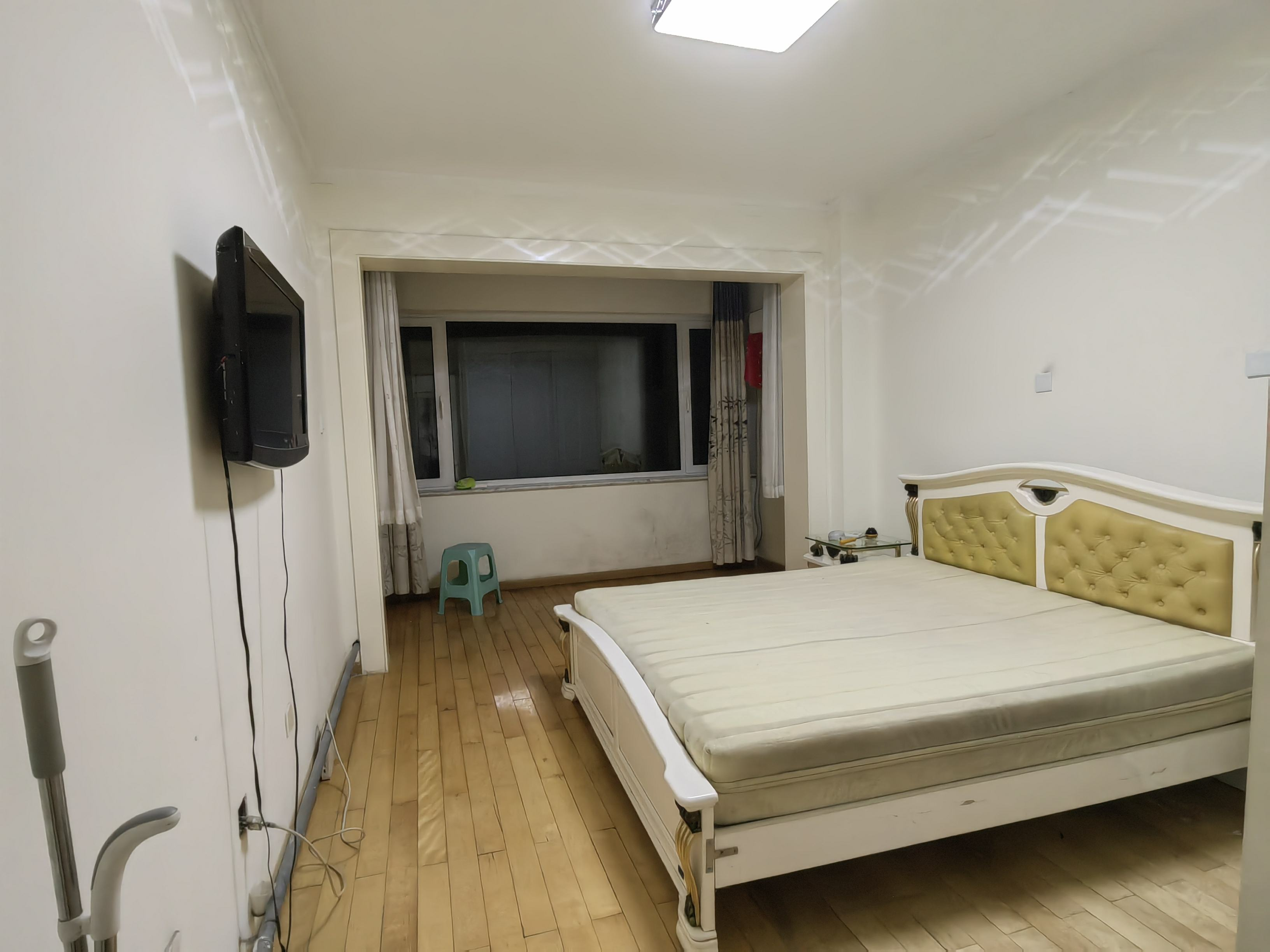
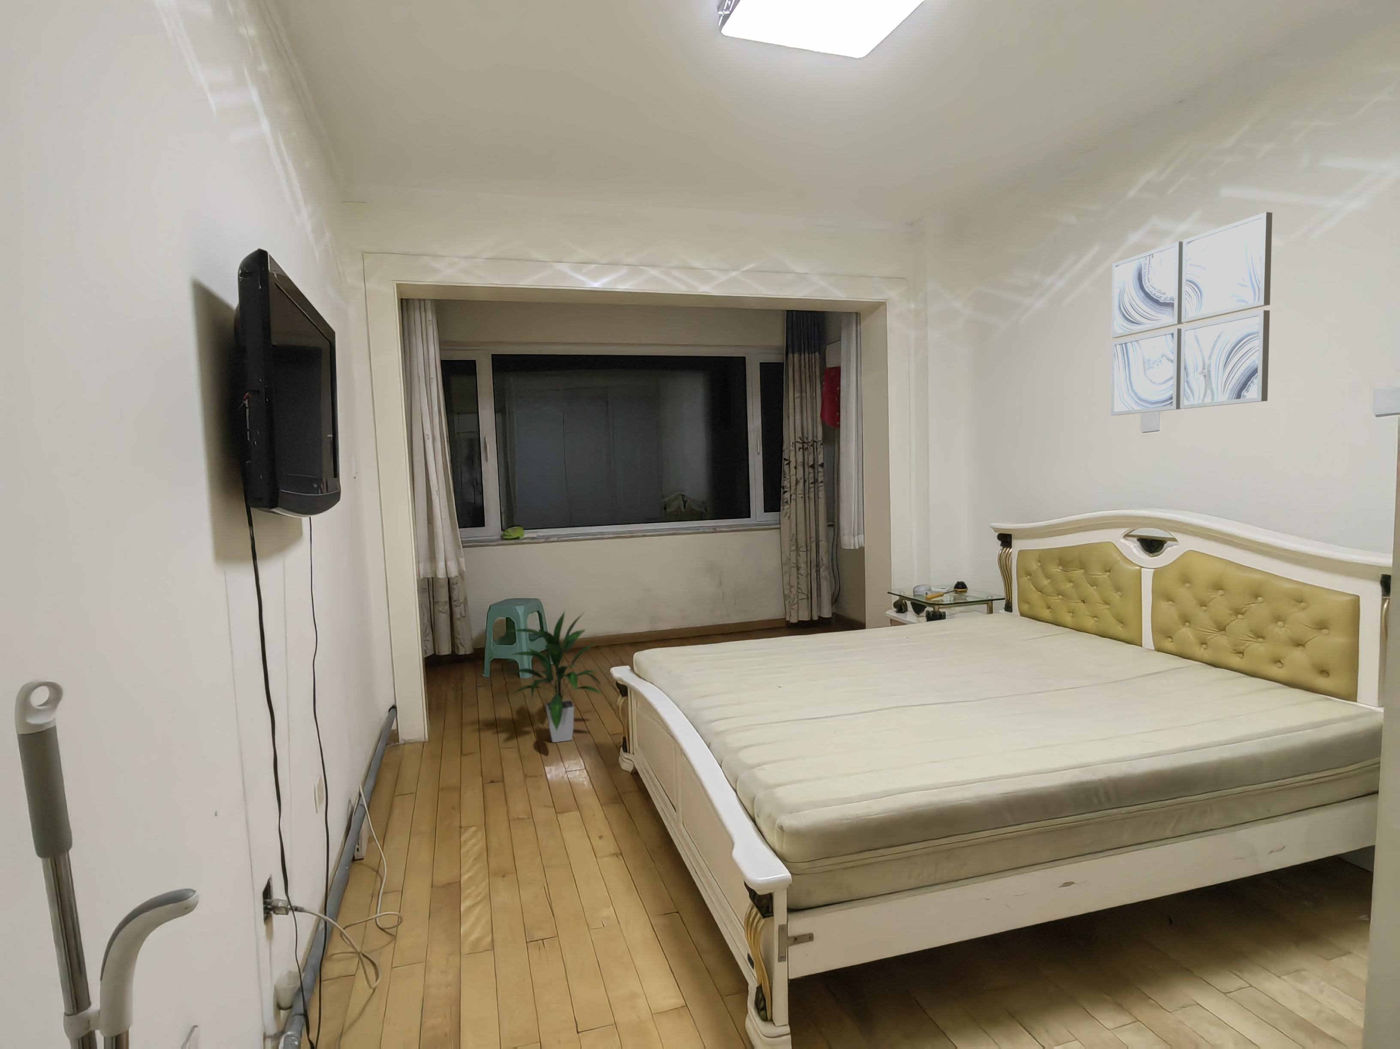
+ wall art (1183, 327)
+ indoor plant (556, 677)
